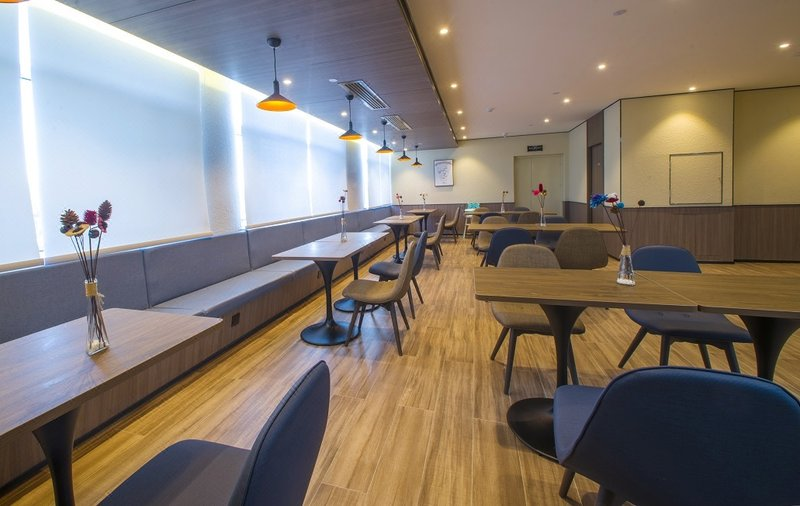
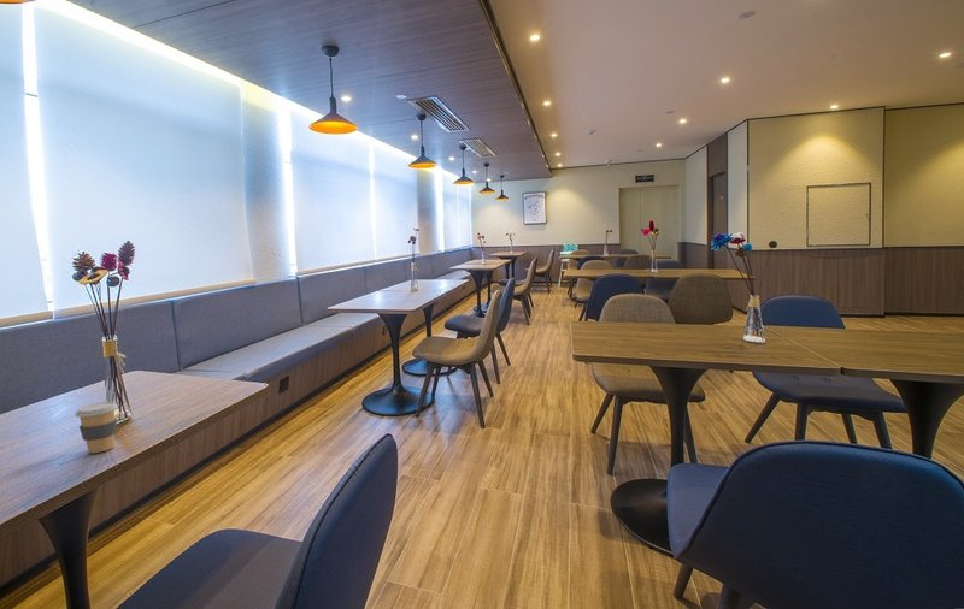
+ coffee cup (99, 427)
